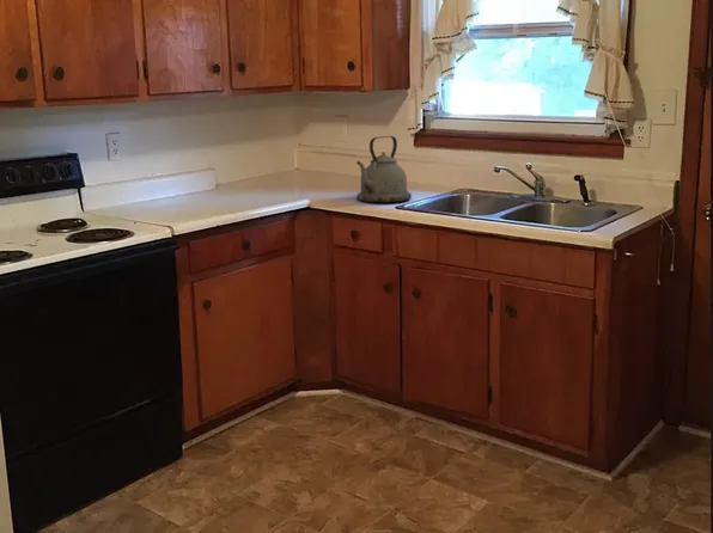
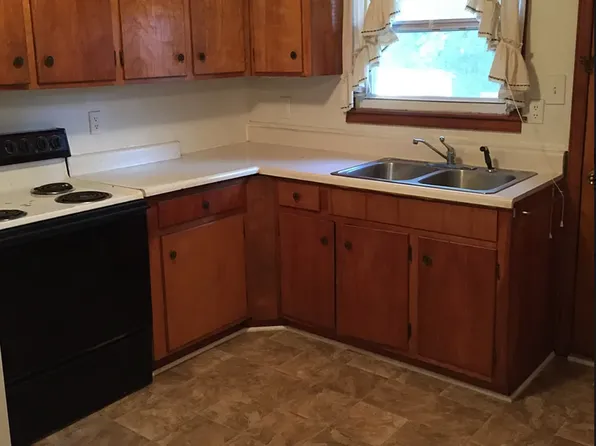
- kettle (383, 167)
